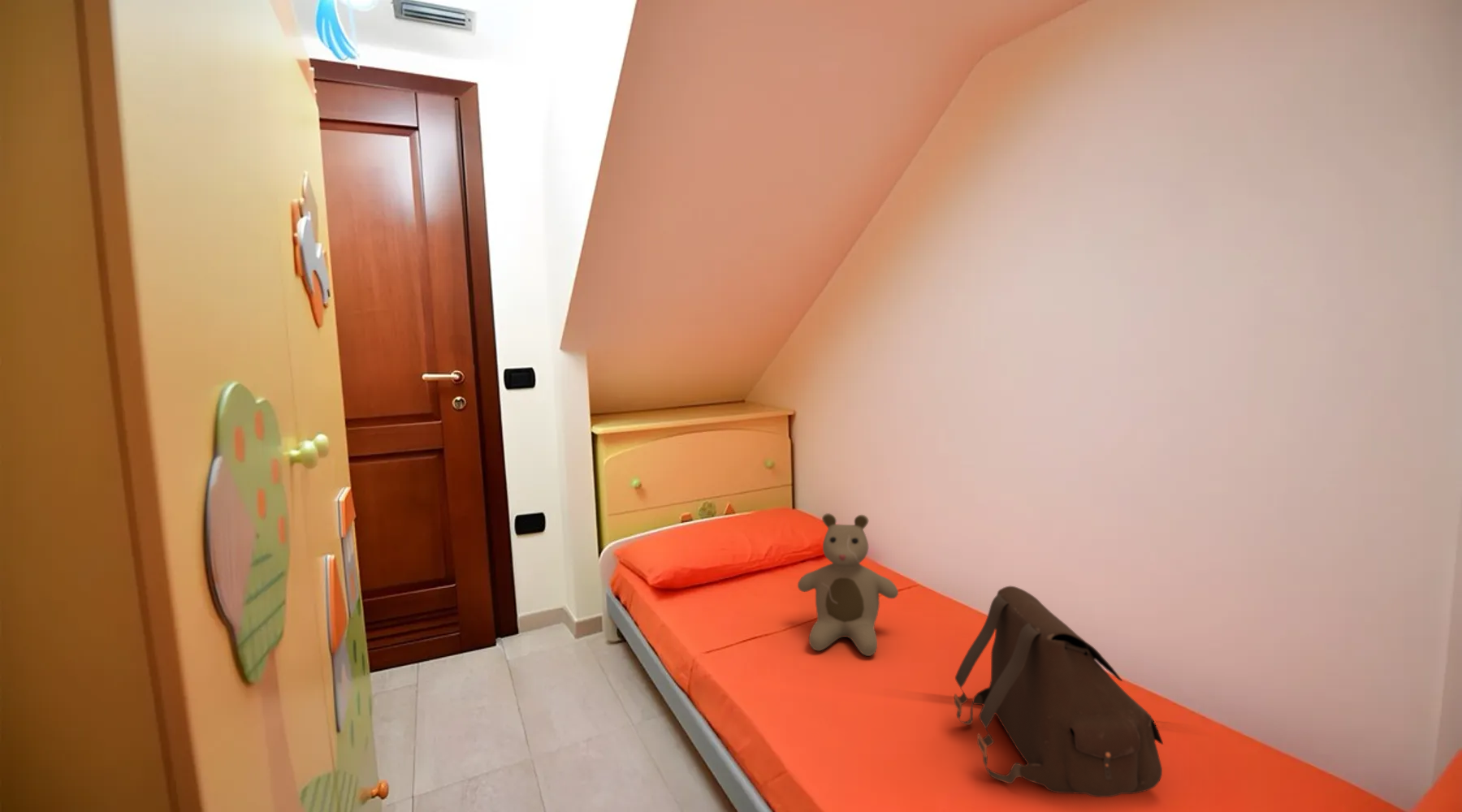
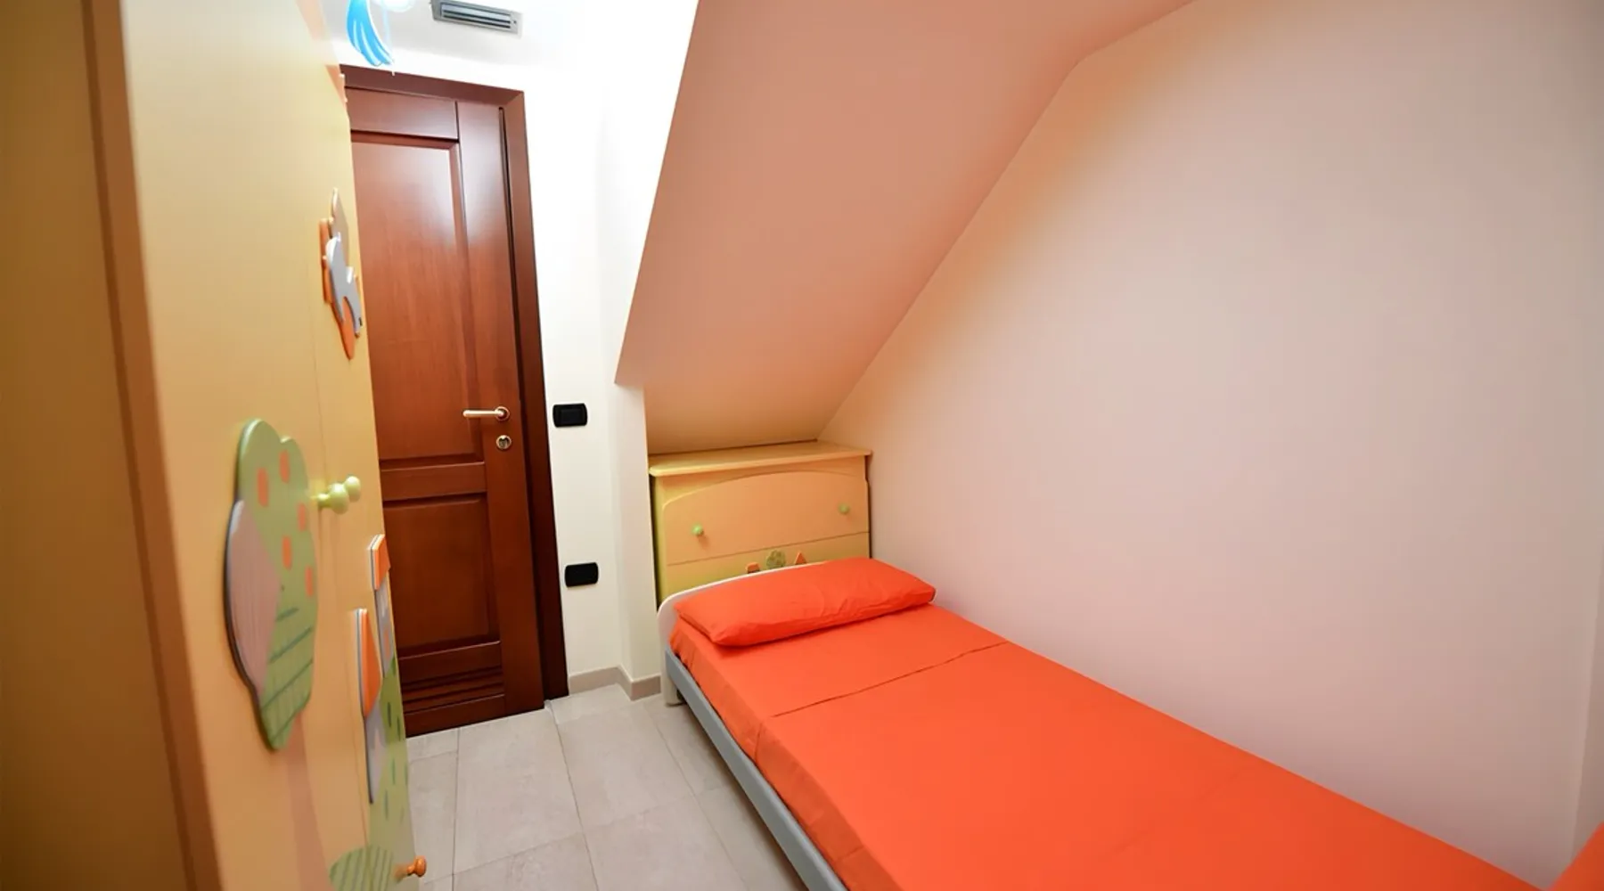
- satchel (1044, 680)
- teddy bear (844, 578)
